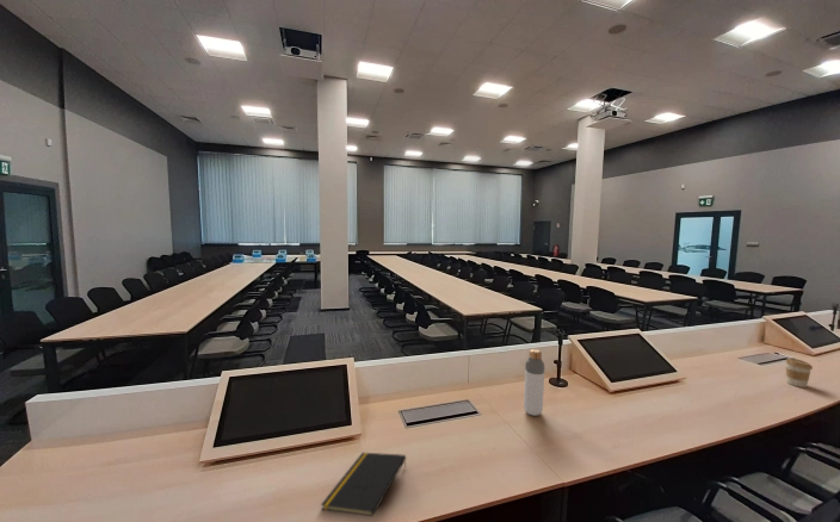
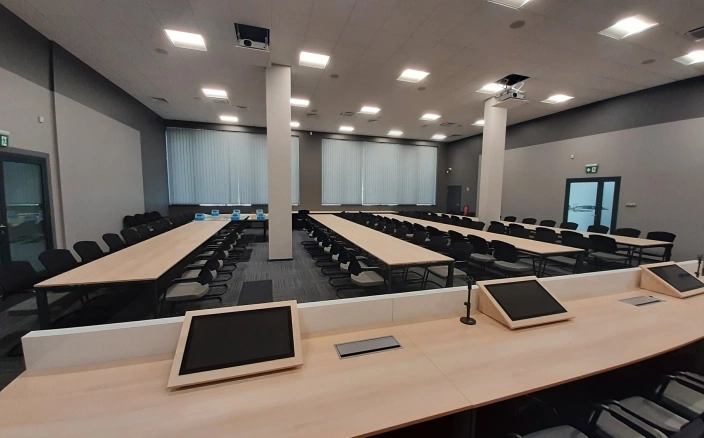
- coffee cup (797, 372)
- notepad (366, 479)
- bottle (533, 381)
